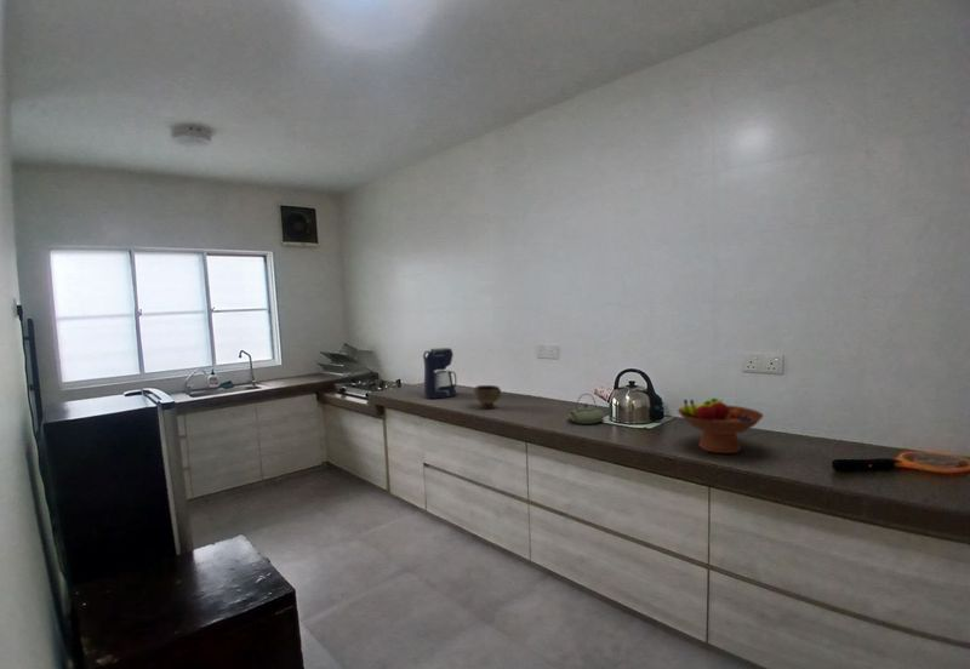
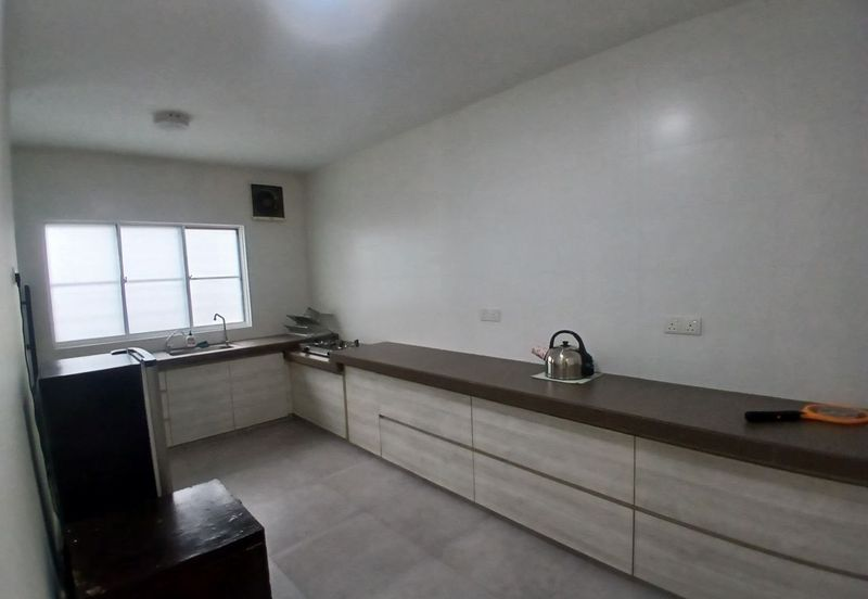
- bowl (487, 396)
- coffee maker (438, 372)
- fruit bowl (719, 423)
- teapot (584, 407)
